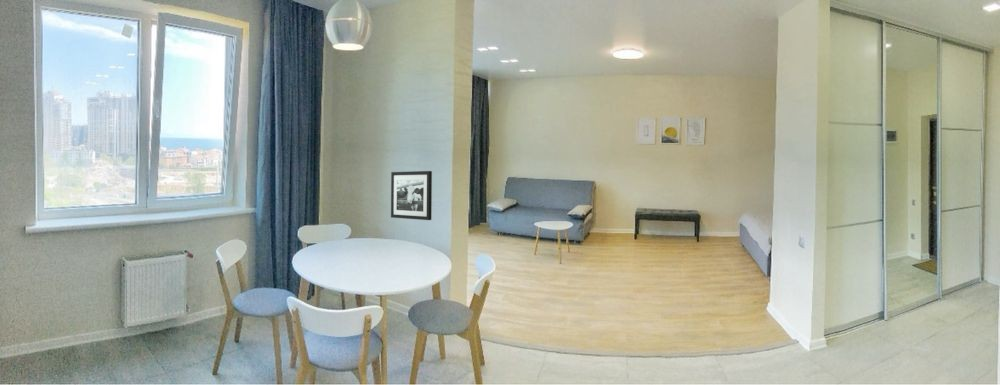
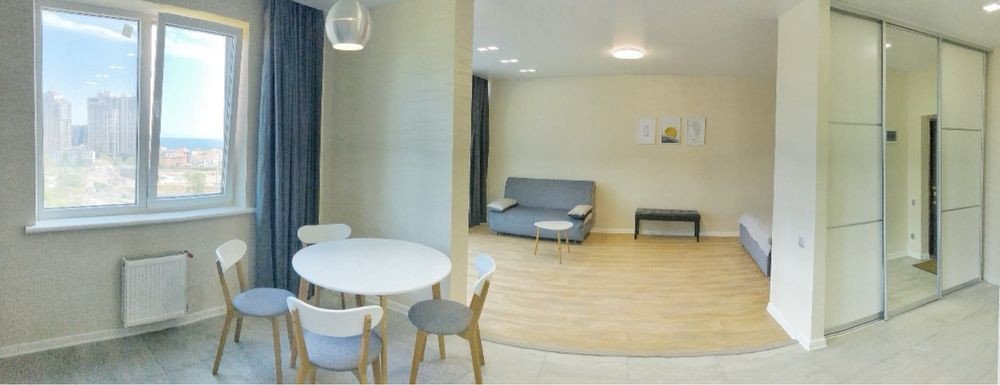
- picture frame (410, 195)
